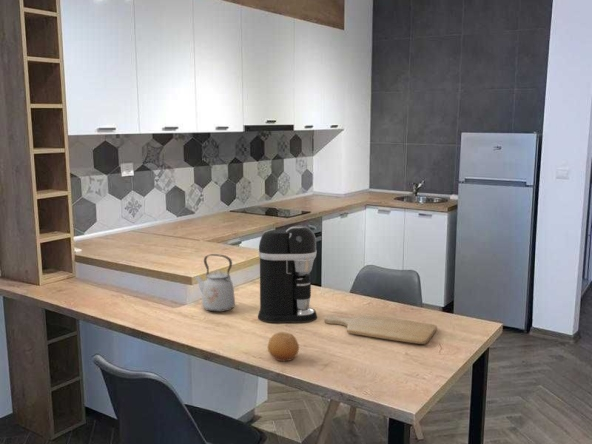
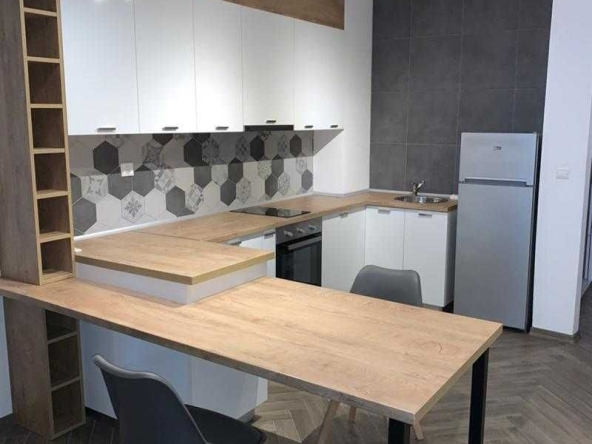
- chopping board (376, 326)
- kettle (212, 281)
- fruit (283, 346)
- coffee maker (287, 272)
